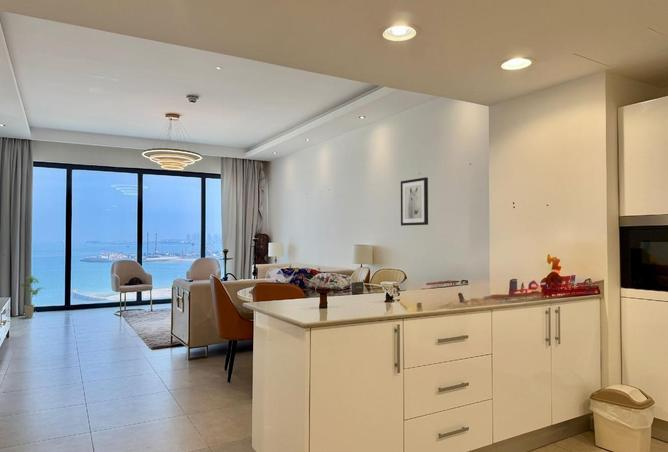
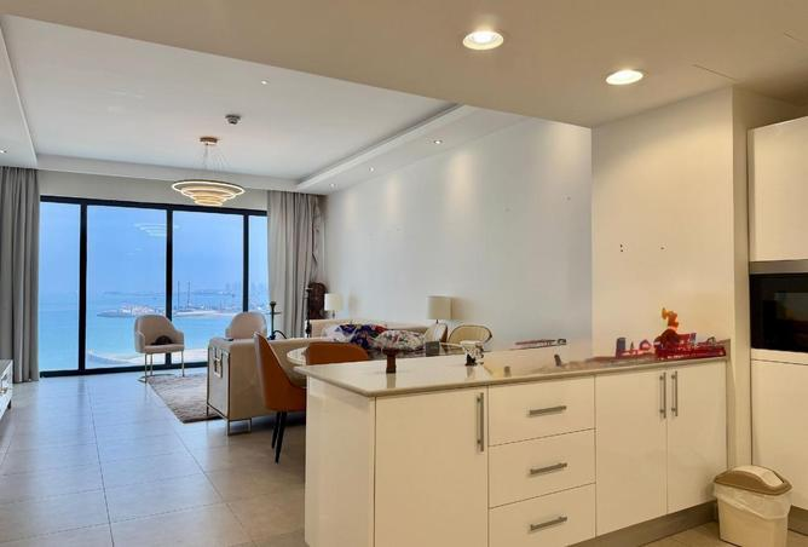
- house plant (32, 296)
- wall art (413, 202)
